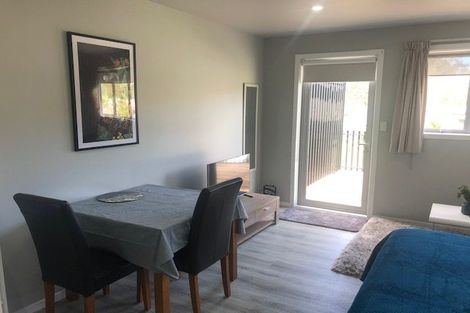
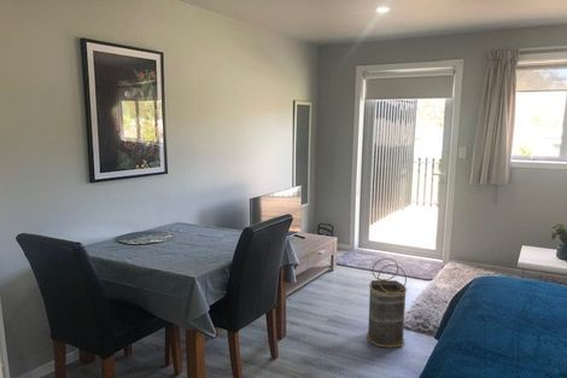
+ basket (386, 300)
